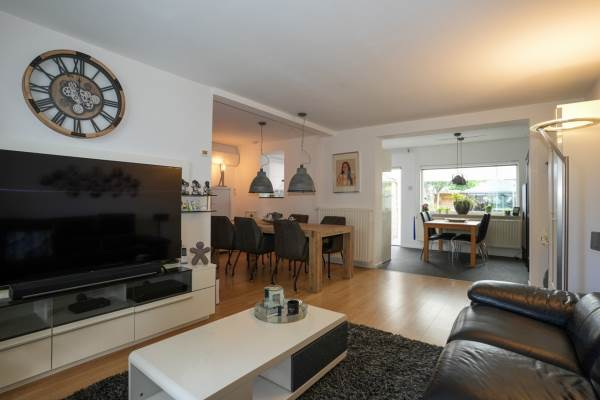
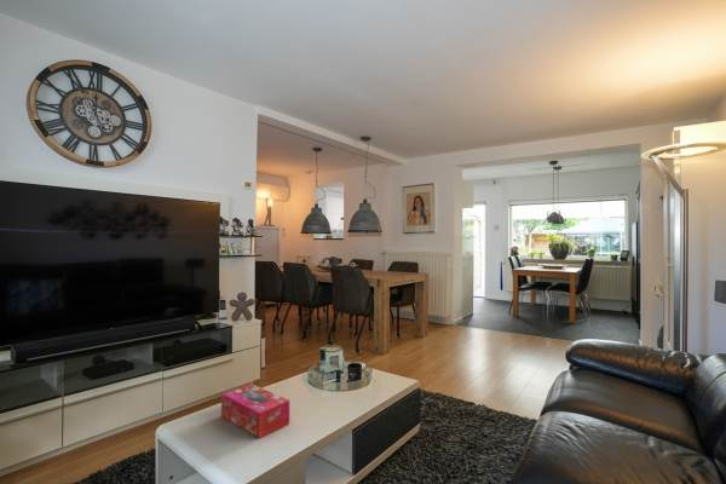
+ tissue box (254, 408)
